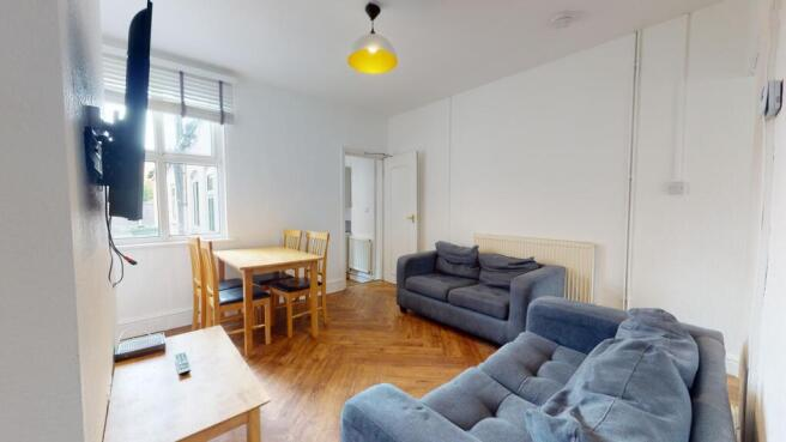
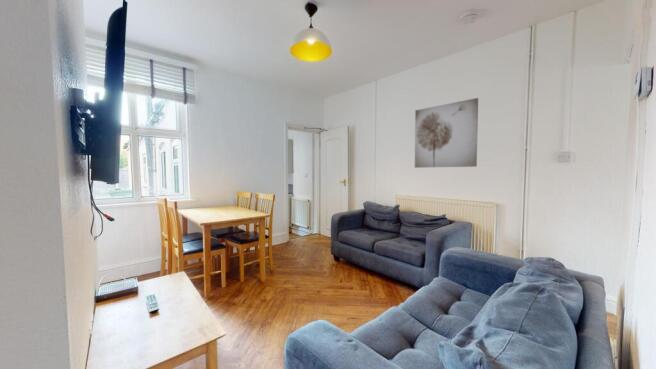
+ wall art (443, 136)
